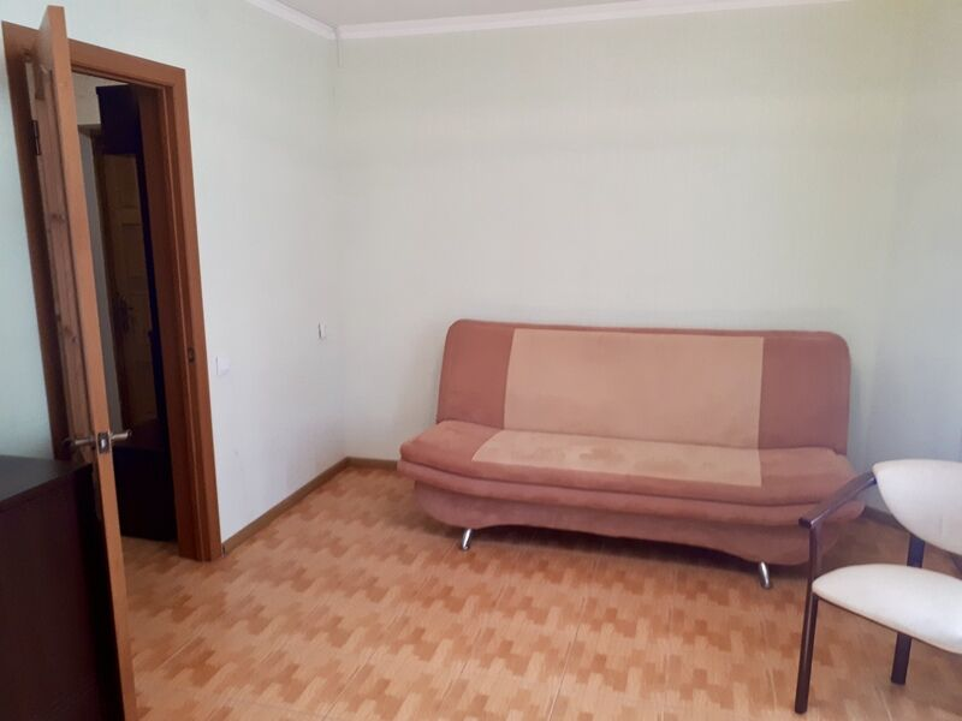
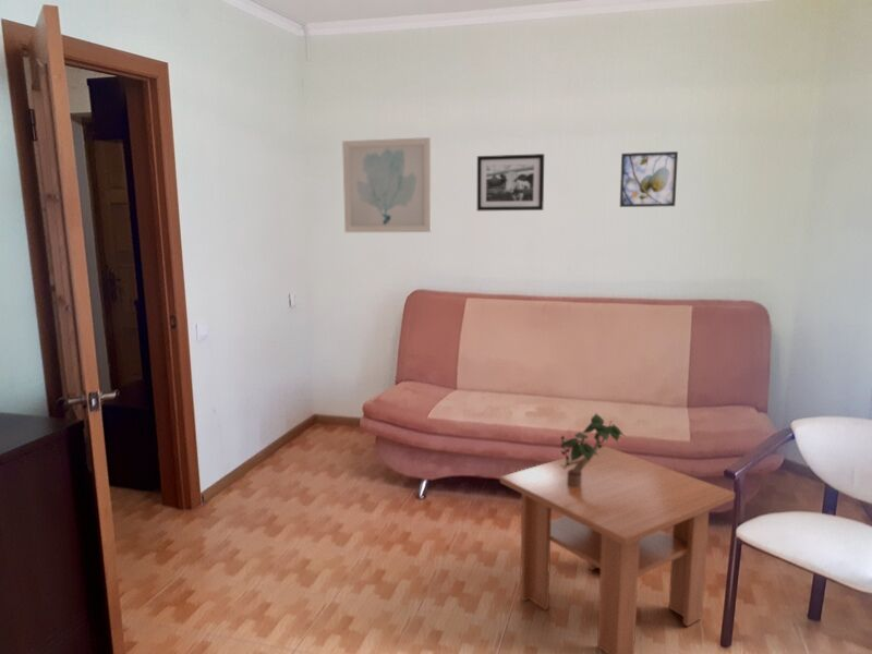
+ potted plant (595, 450)
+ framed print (647, 179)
+ coffee table (610, 547)
+ wall art (386, 186)
+ picture frame (509, 182)
